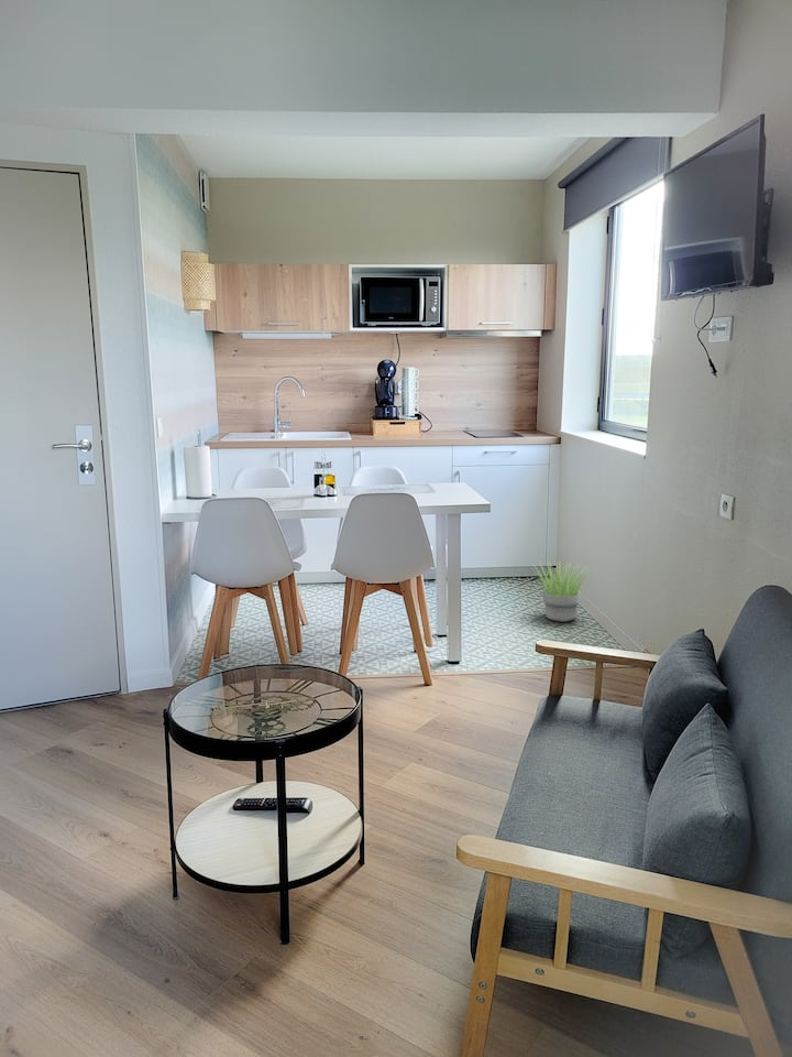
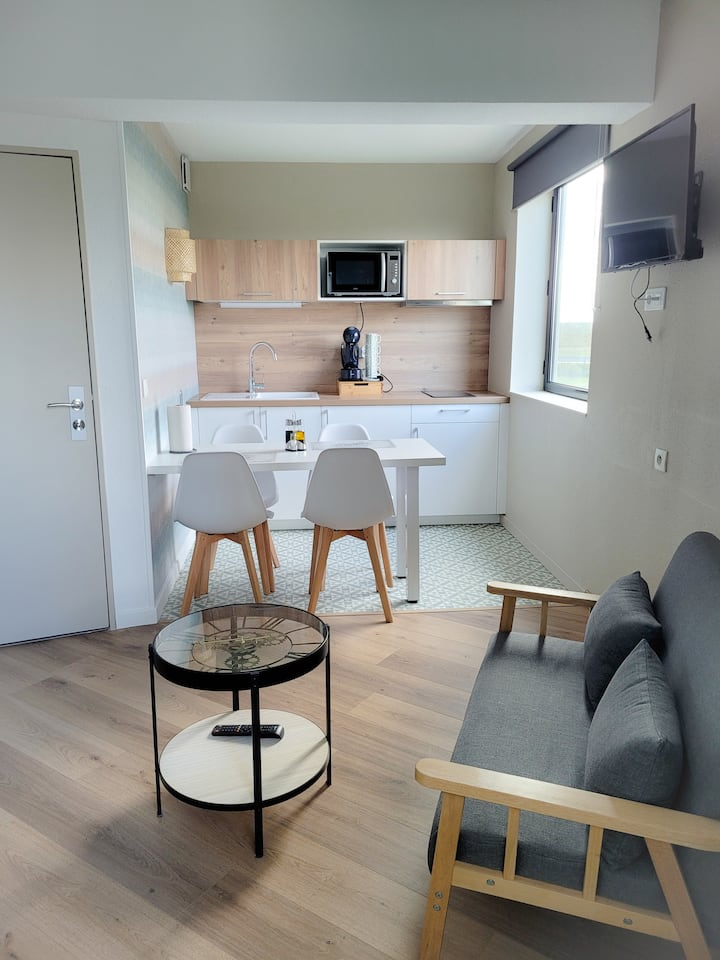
- potted plant (560, 592)
